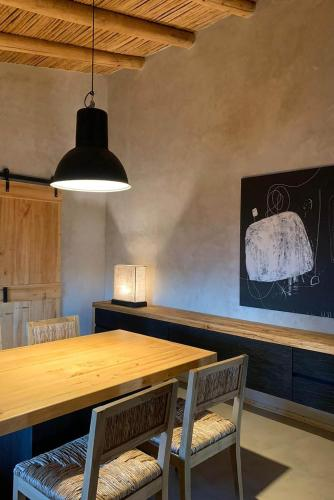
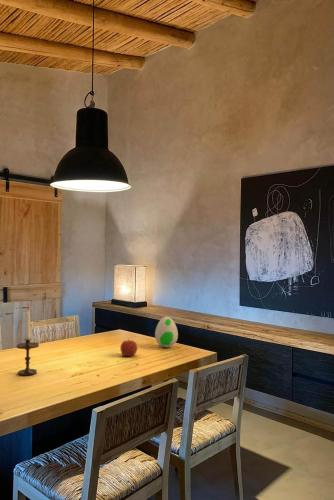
+ candlestick (27, 338)
+ fruit (128, 346)
+ decorative egg (166, 331)
